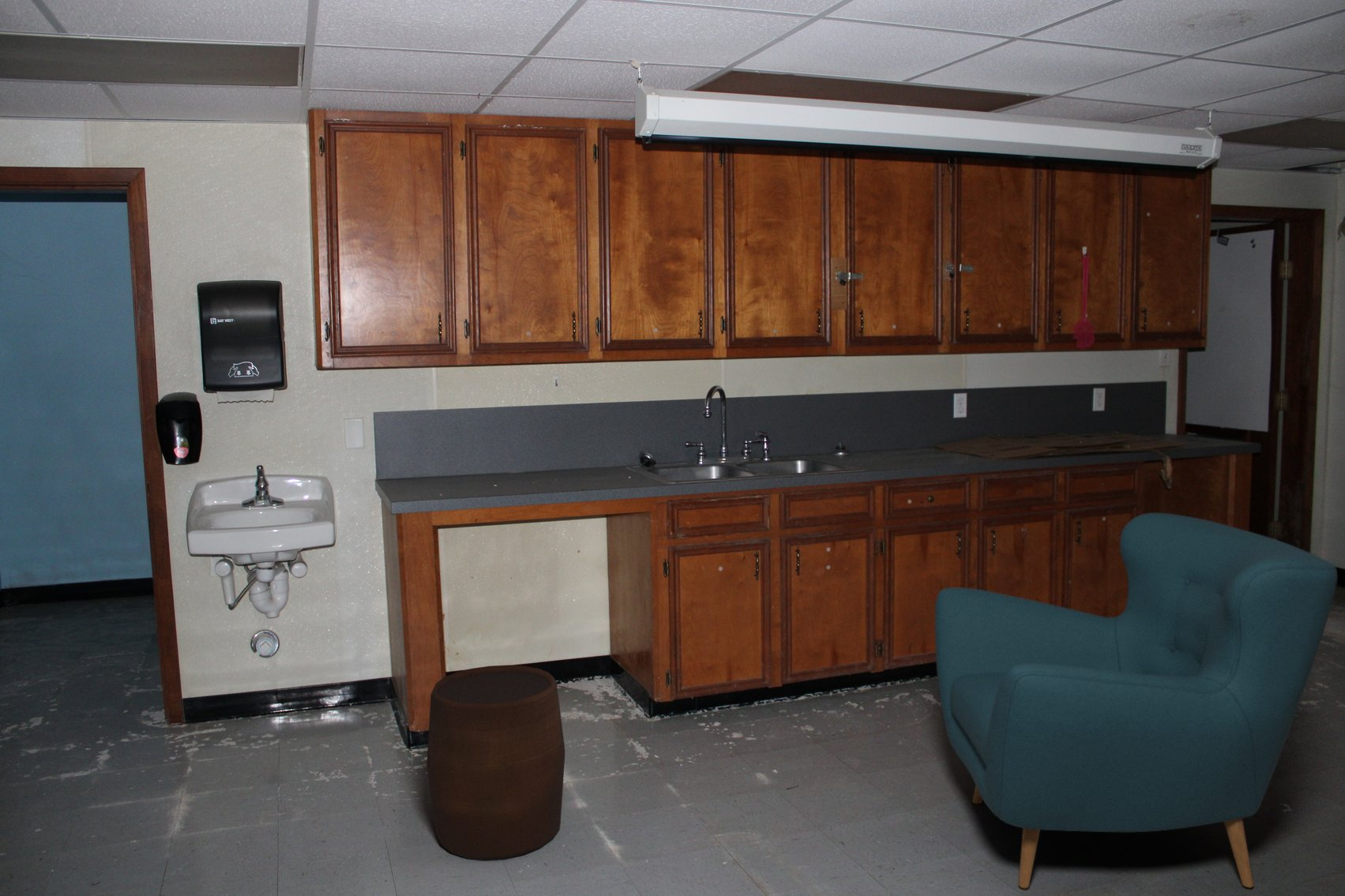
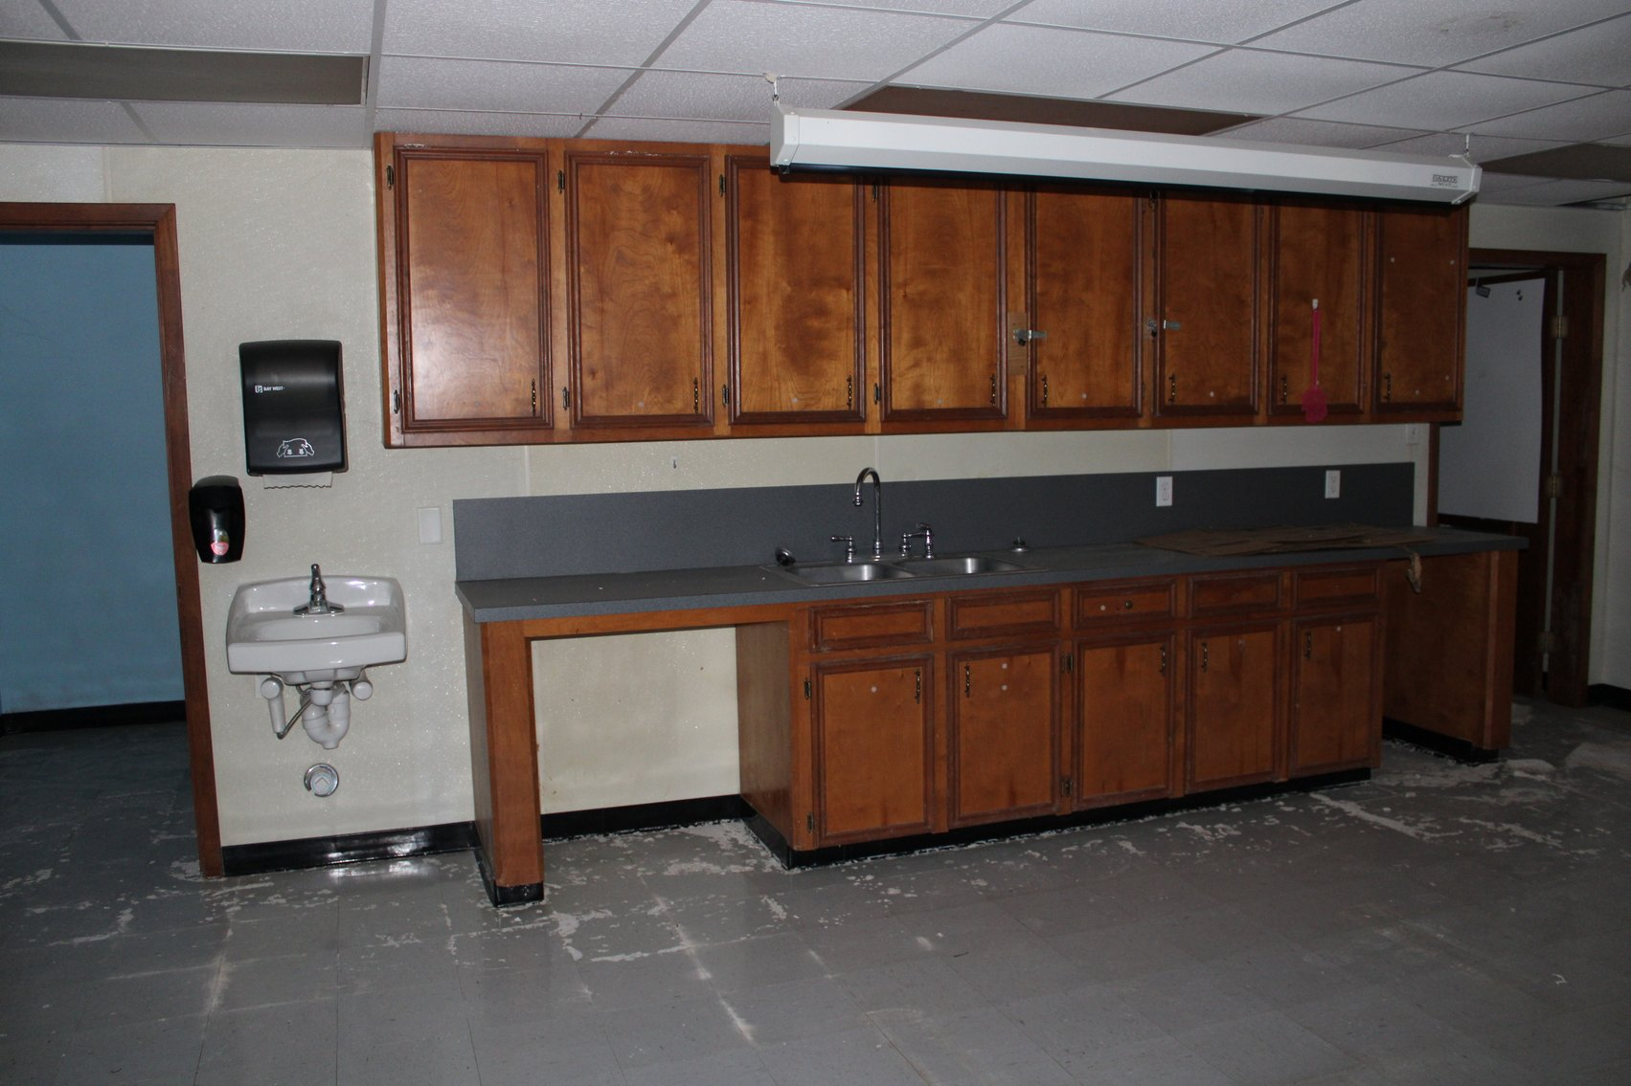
- stool (497, 757)
- chair (1121, 689)
